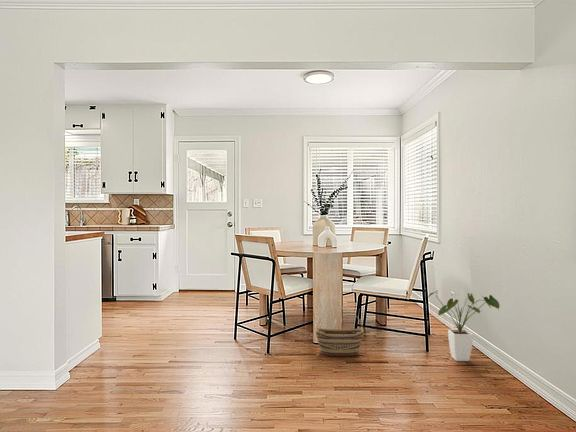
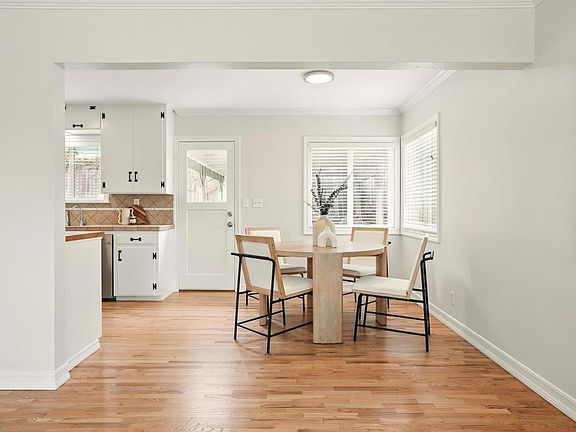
- basket (339, 330)
- house plant (463, 325)
